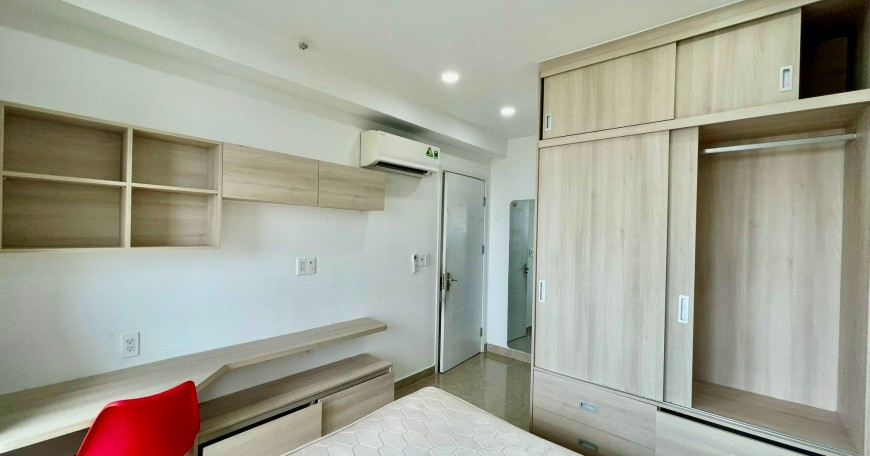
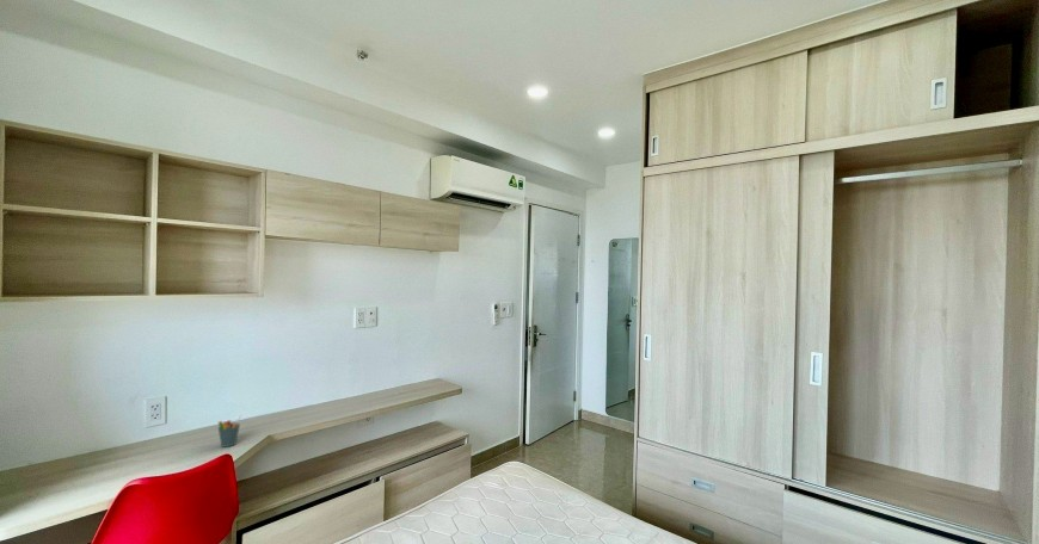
+ pen holder (228, 429)
